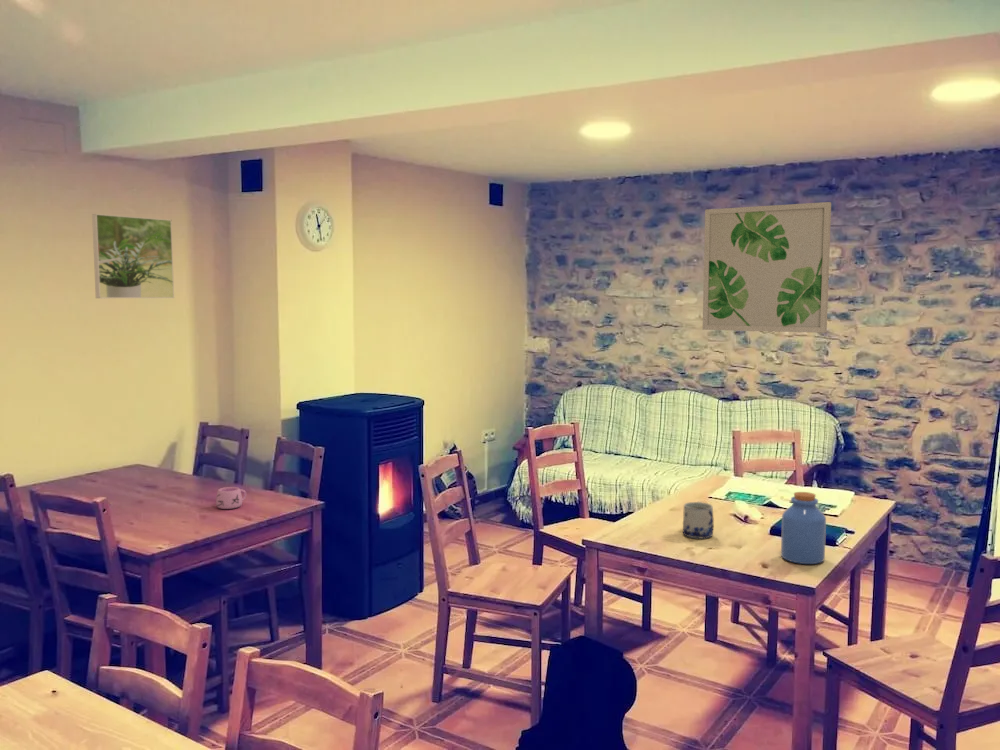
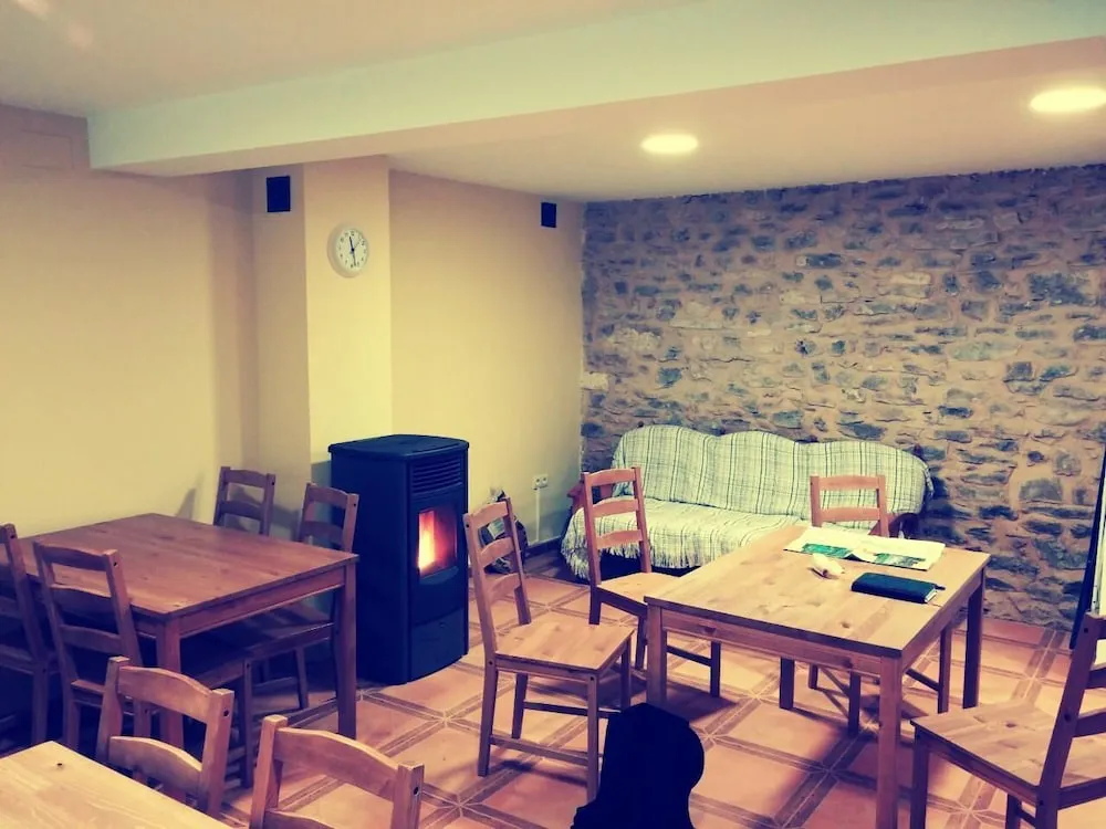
- mug (697, 518)
- wall art (763, 269)
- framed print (134, 257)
- jar (803, 526)
- mug (232, 497)
